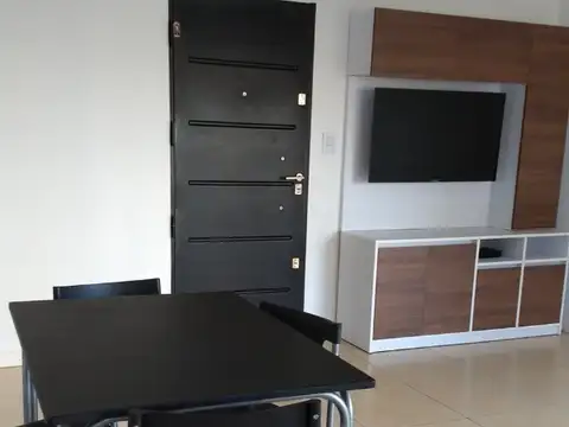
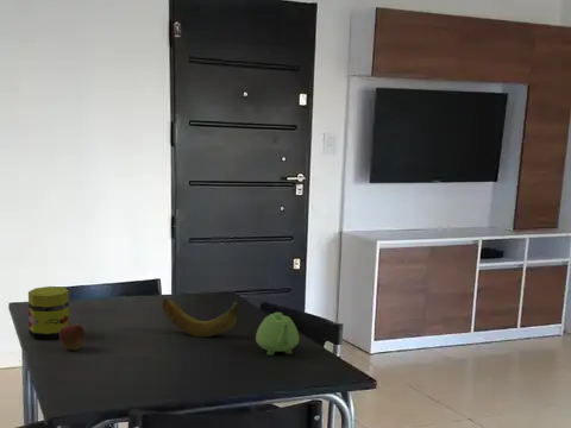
+ jar (49, 313)
+ teapot (278, 332)
+ fruit (71, 334)
+ fruit (197, 320)
